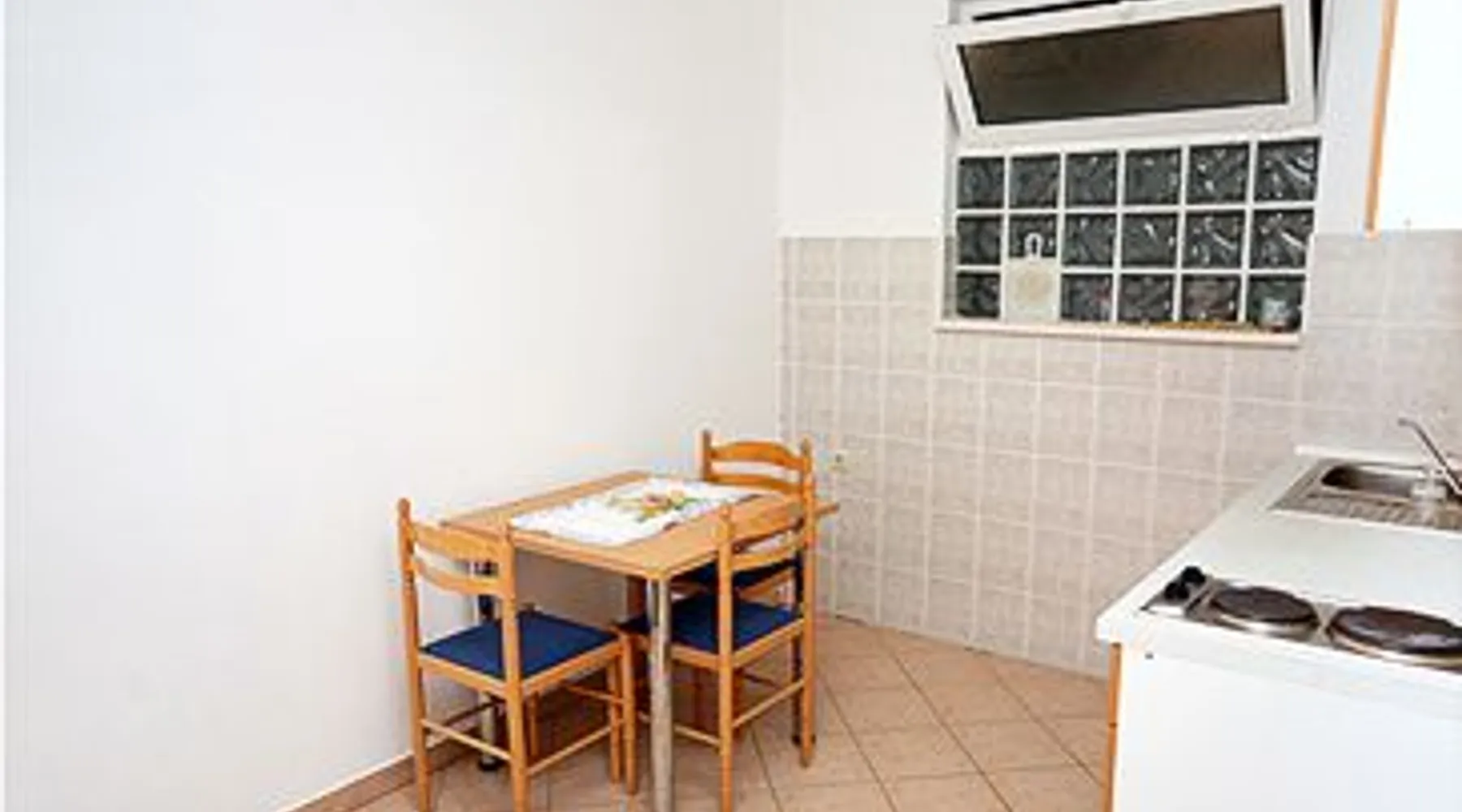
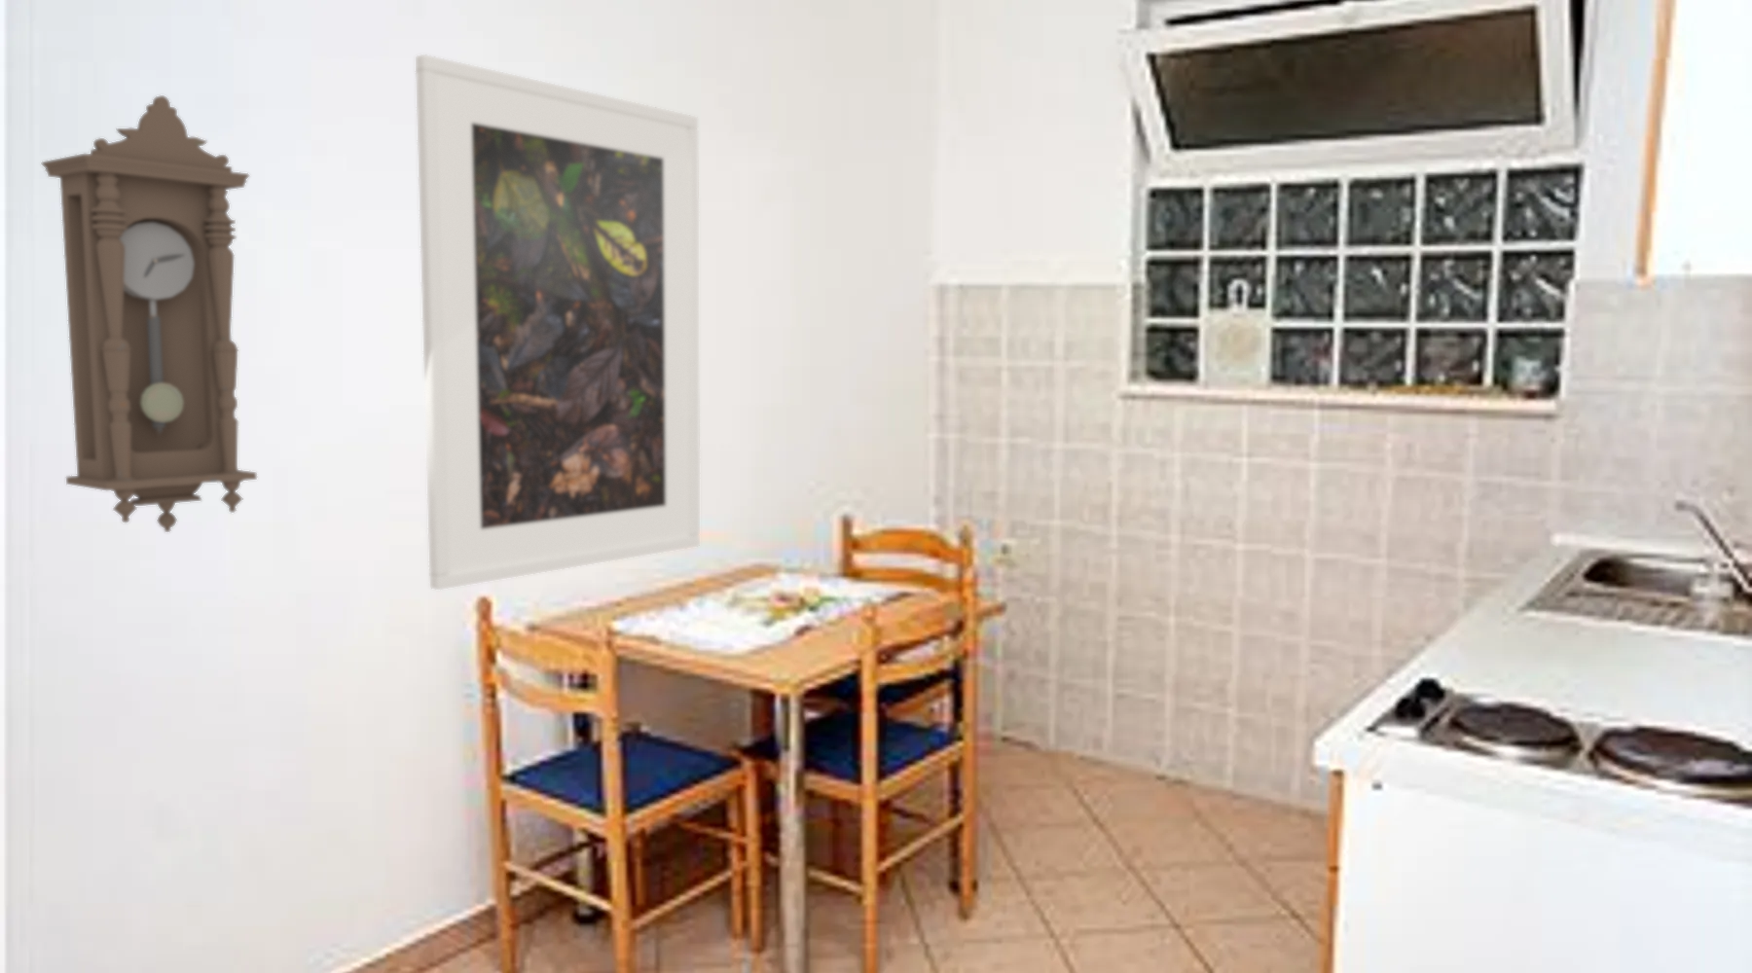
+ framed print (575, 332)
+ pendulum clock (156, 319)
